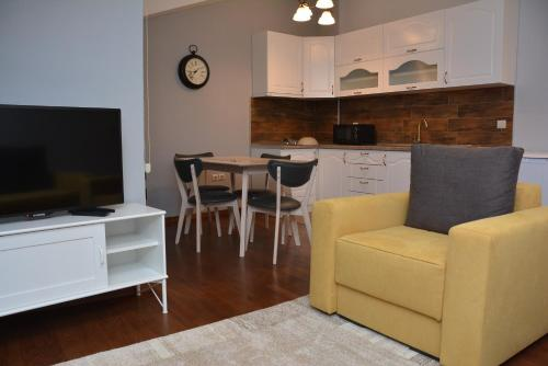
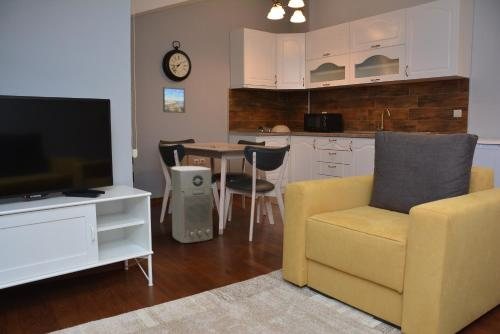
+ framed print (174, 100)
+ air purifier (190, 202)
